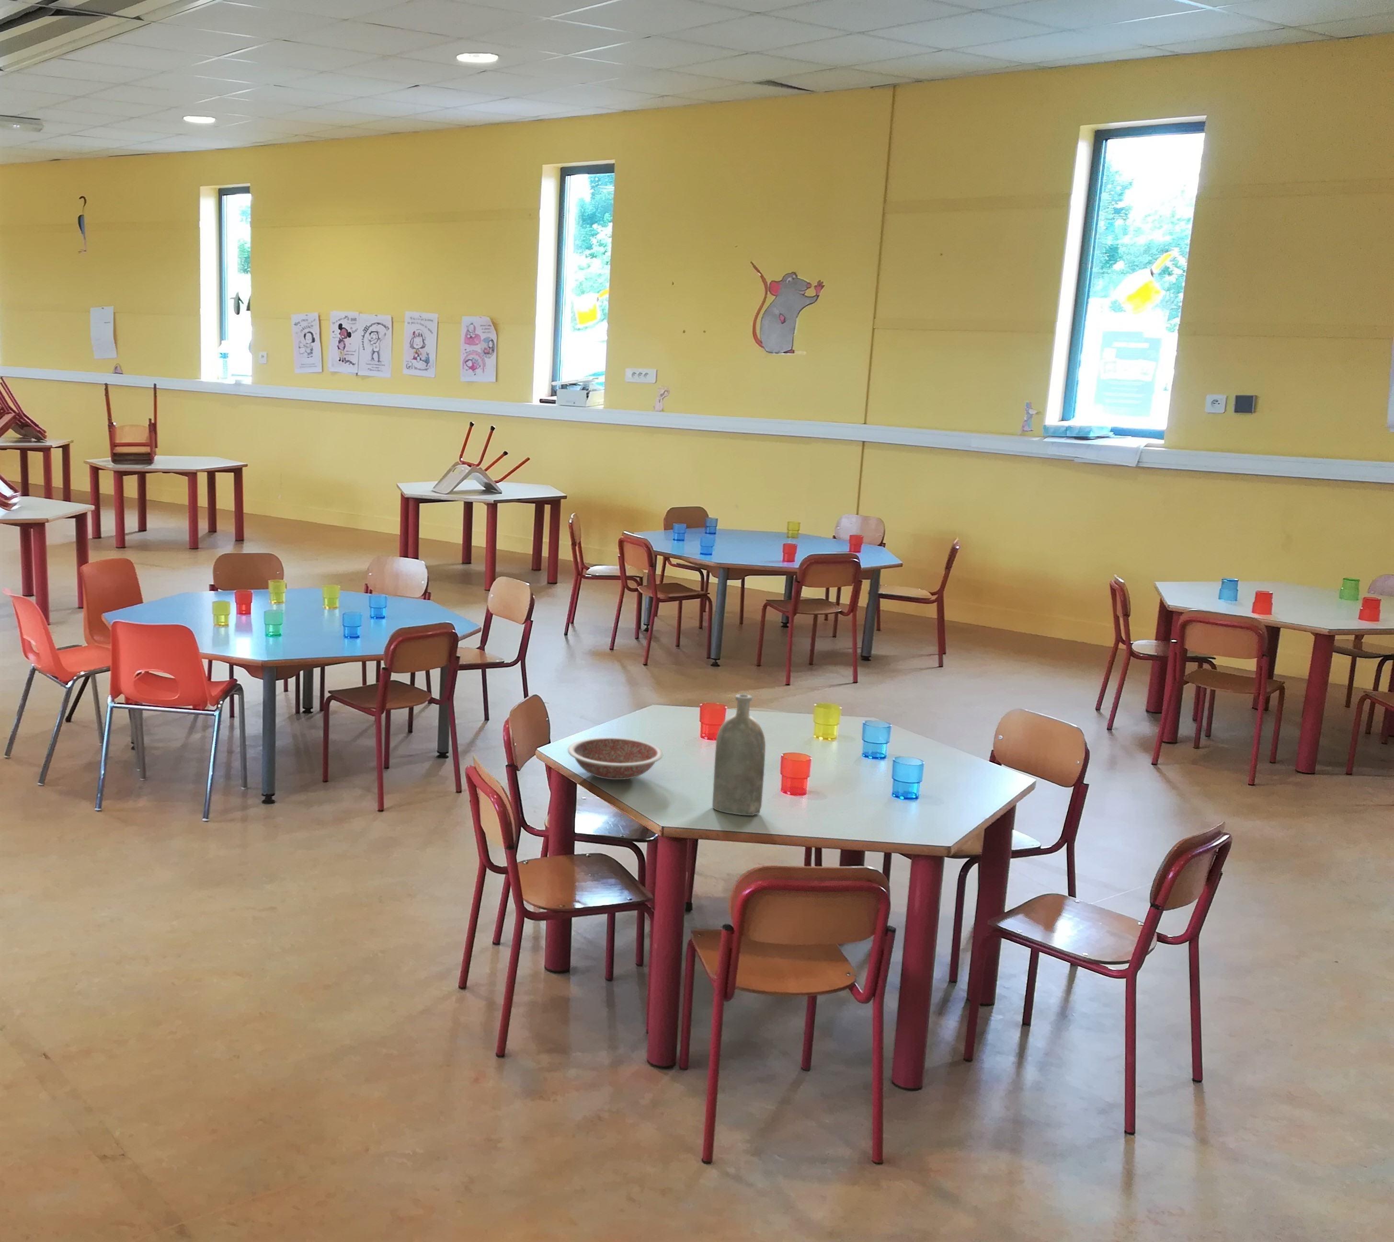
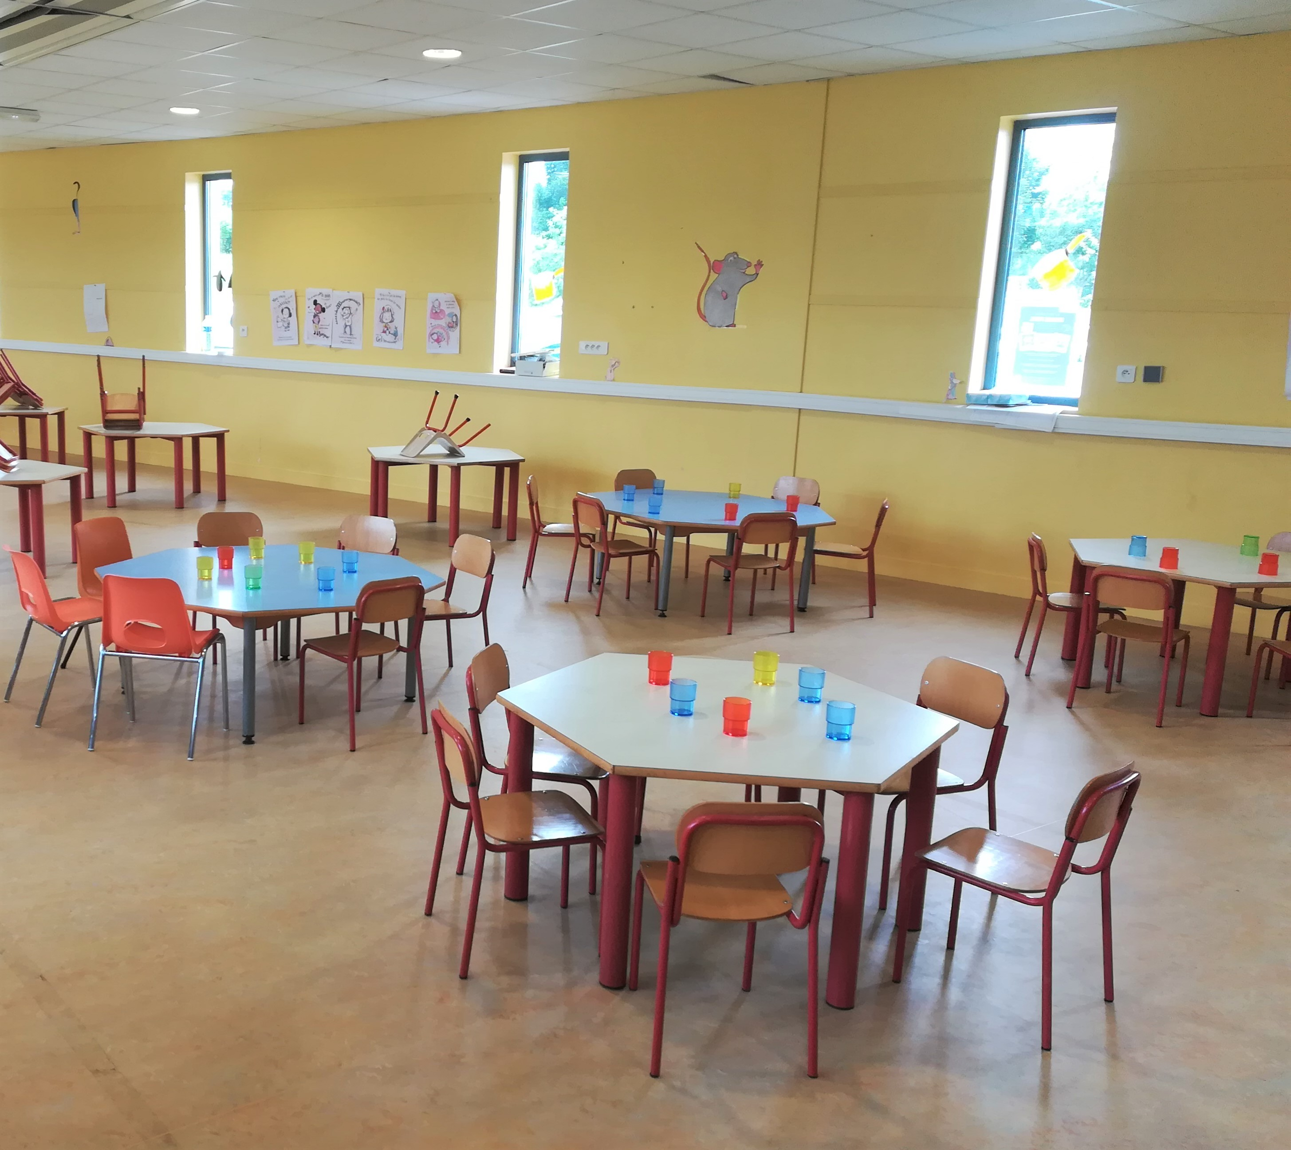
- bowl (615, 762)
- bottle (740, 754)
